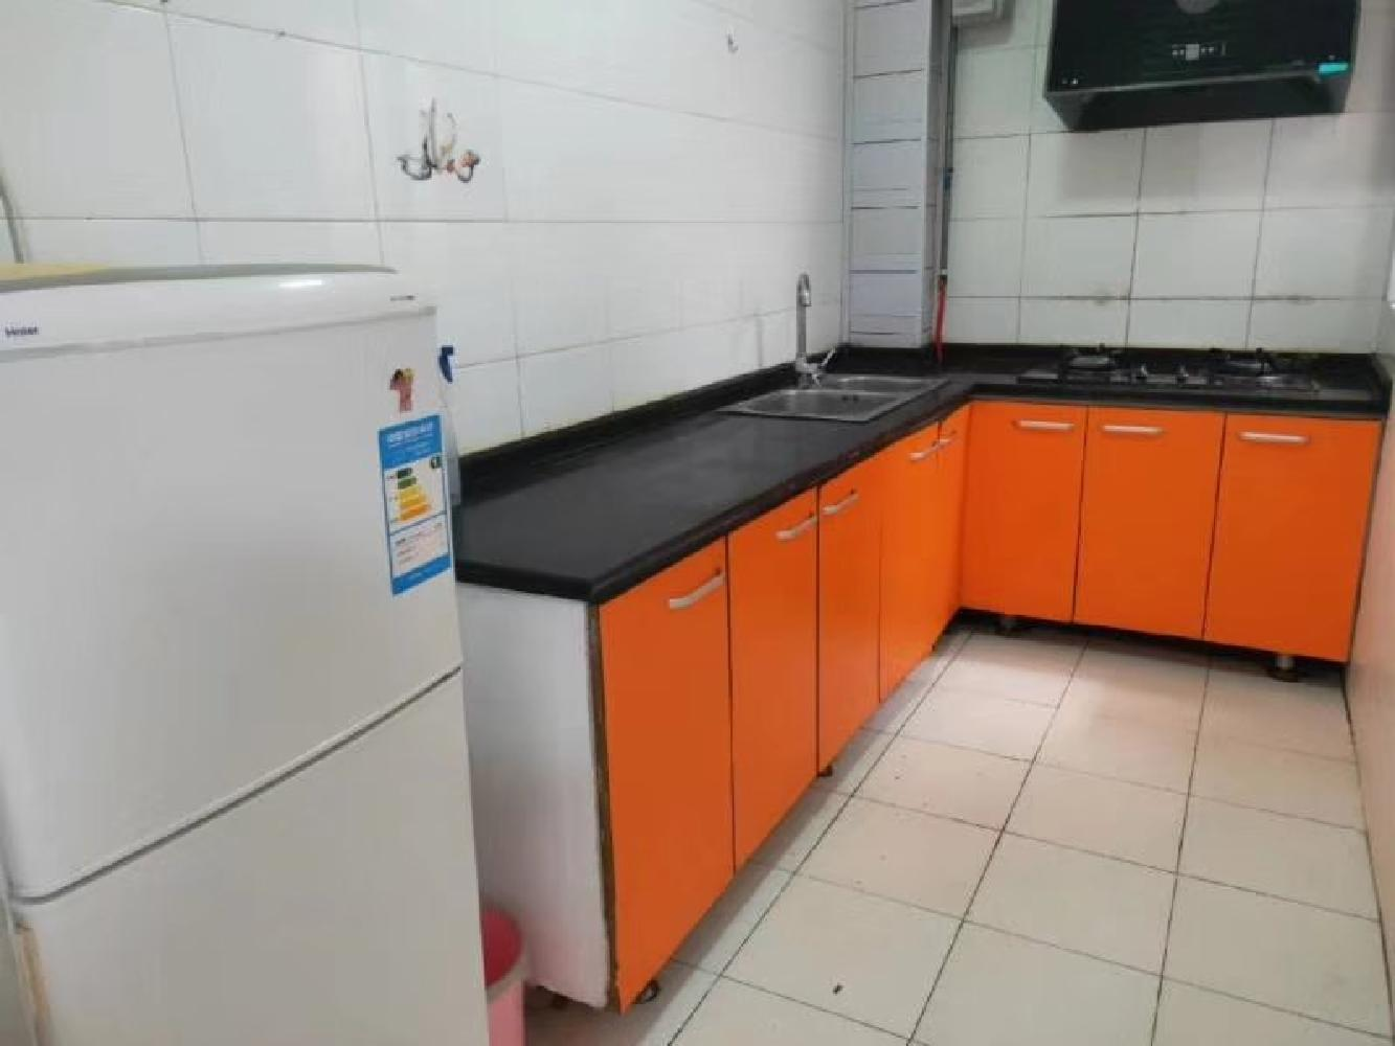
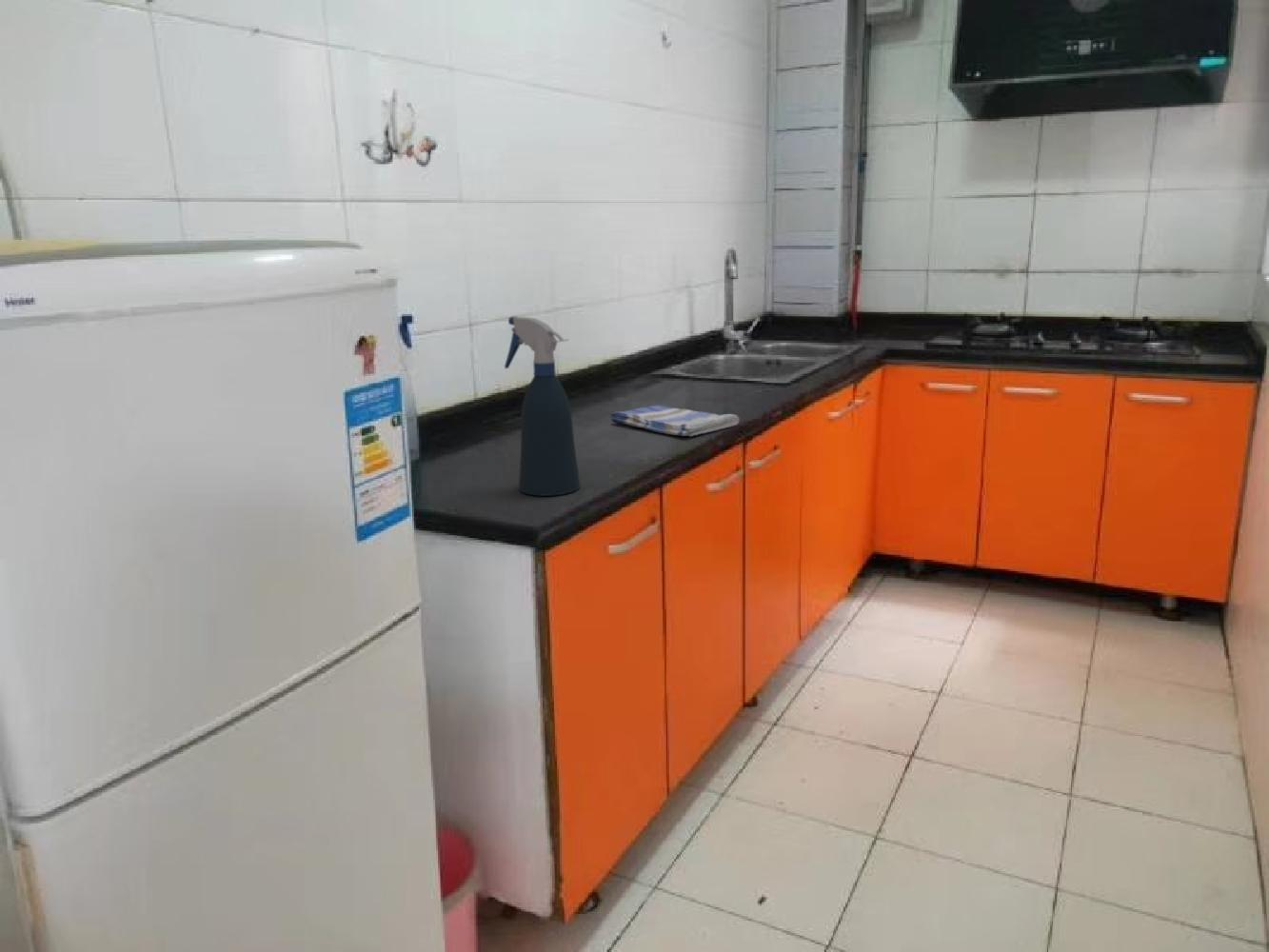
+ spray bottle (541, 404)
+ dish towel (674, 418)
